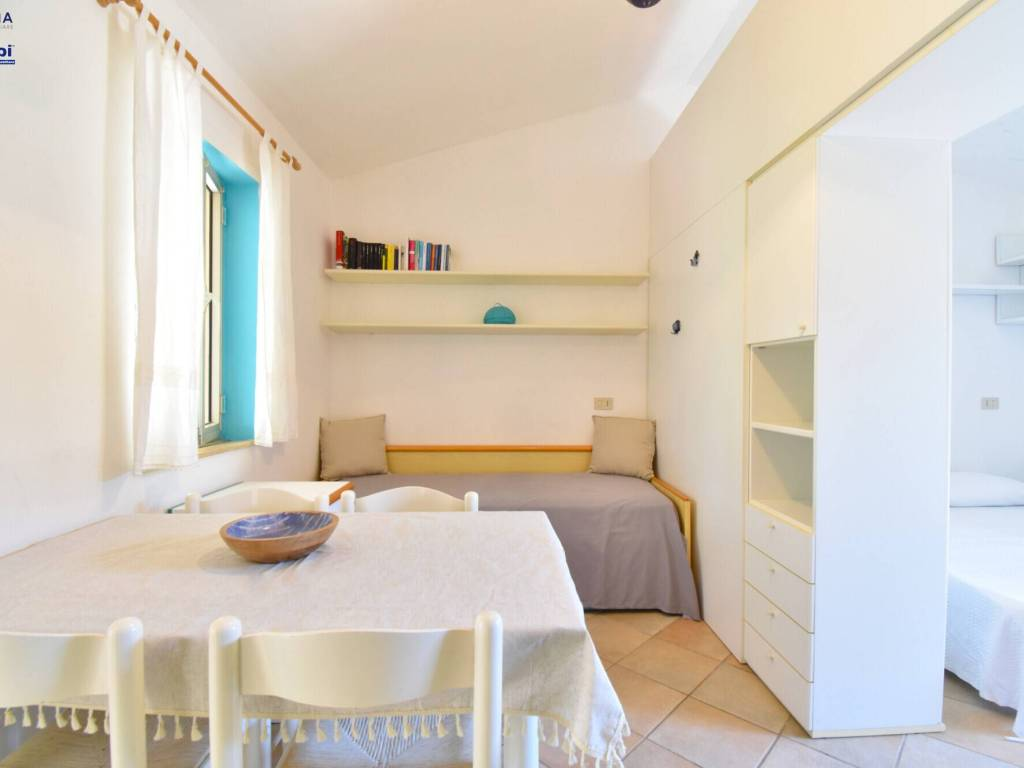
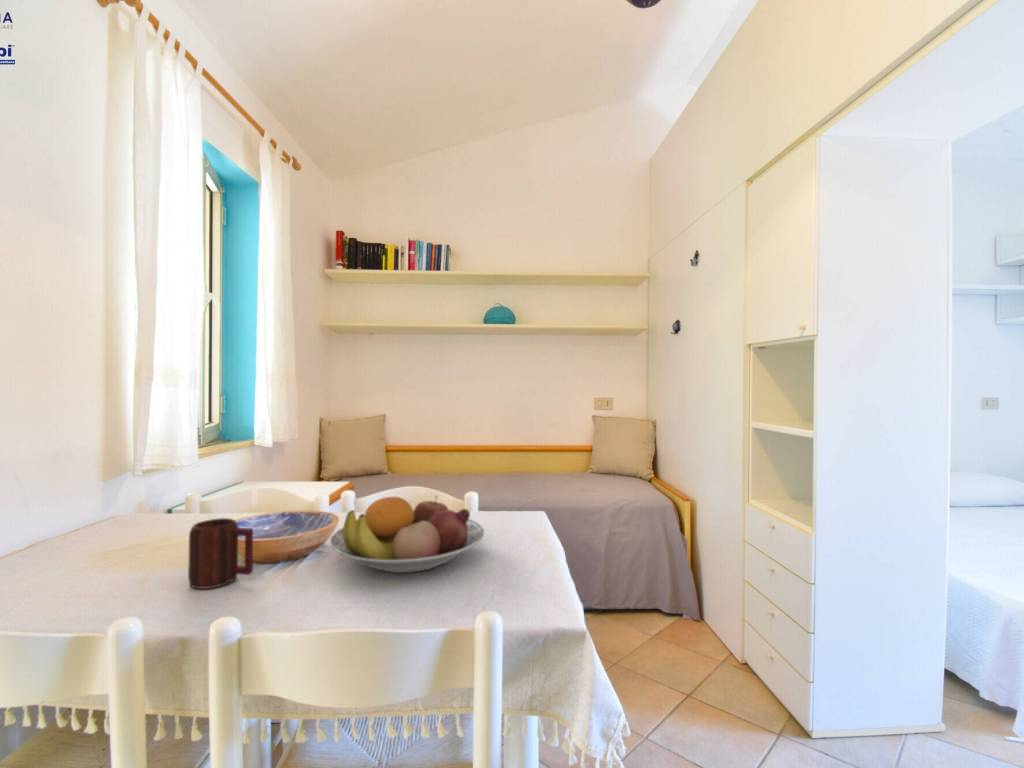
+ fruit bowl (409, 527)
+ mug (221, 552)
